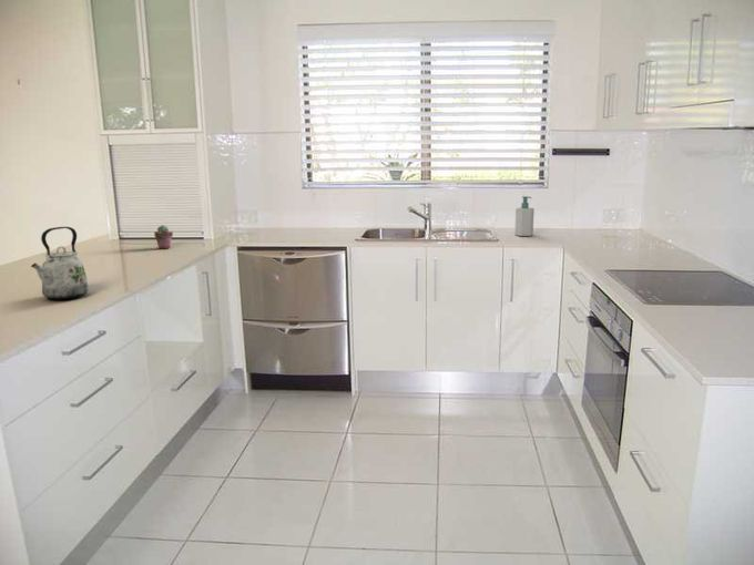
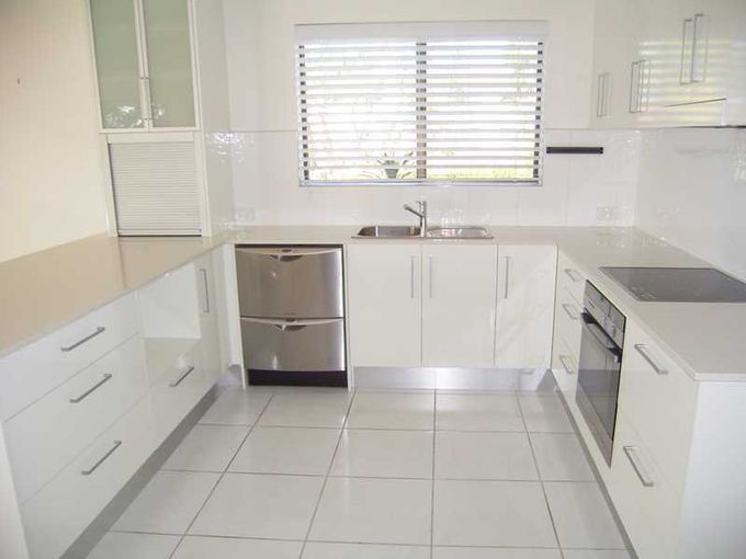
- potted succulent (163, 236)
- soap bottle (524, 215)
- kettle (55, 264)
